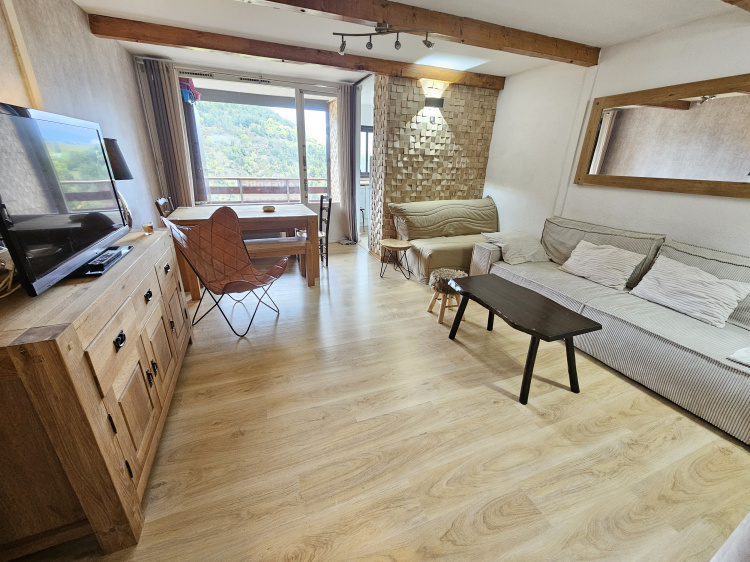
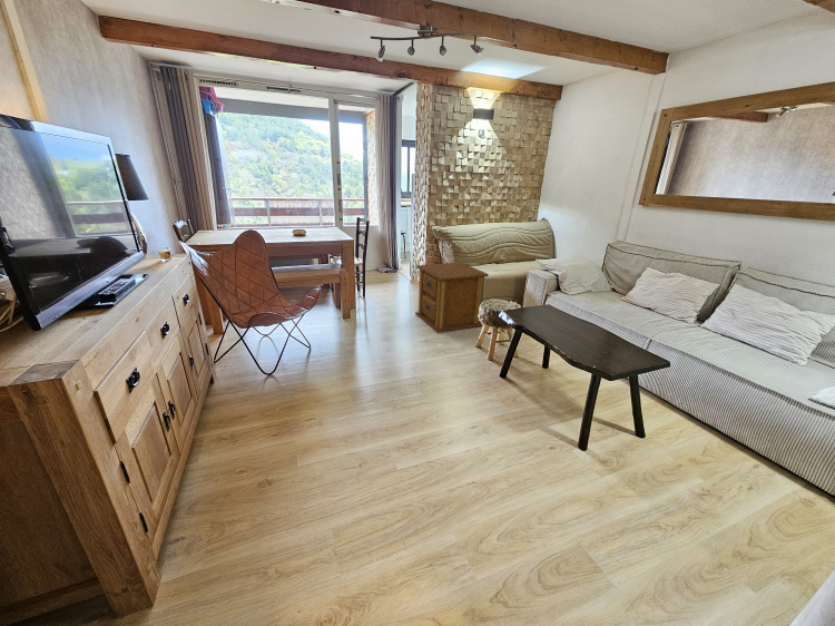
+ side table (449, 295)
